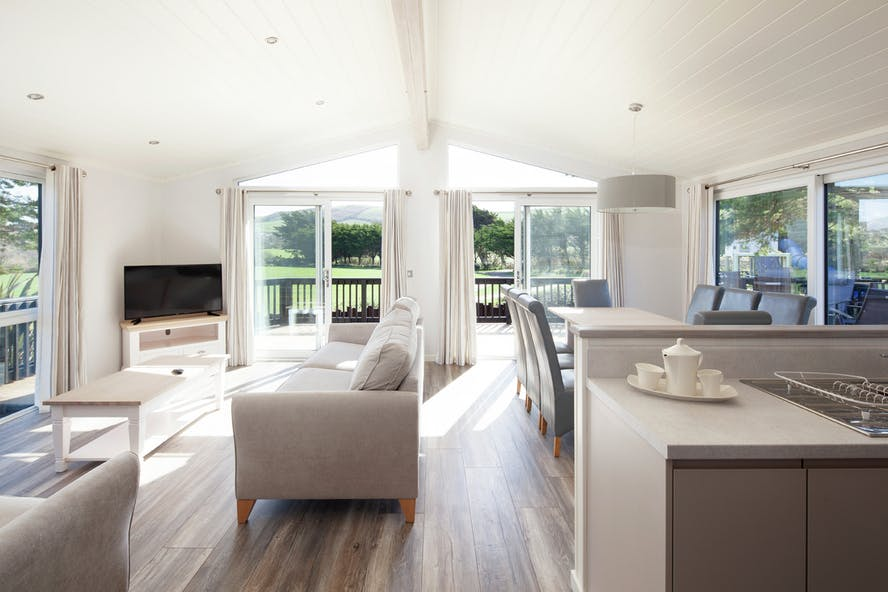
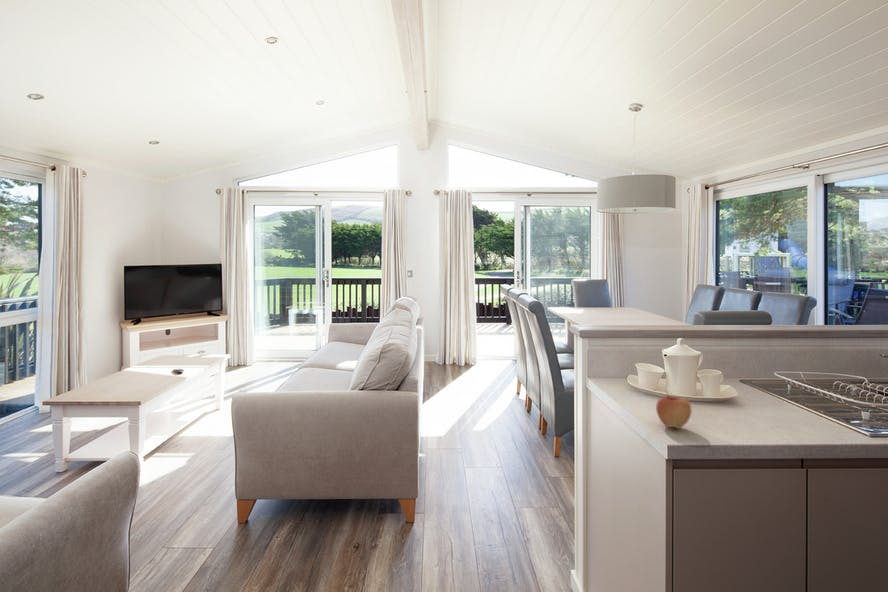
+ apple (673, 409)
